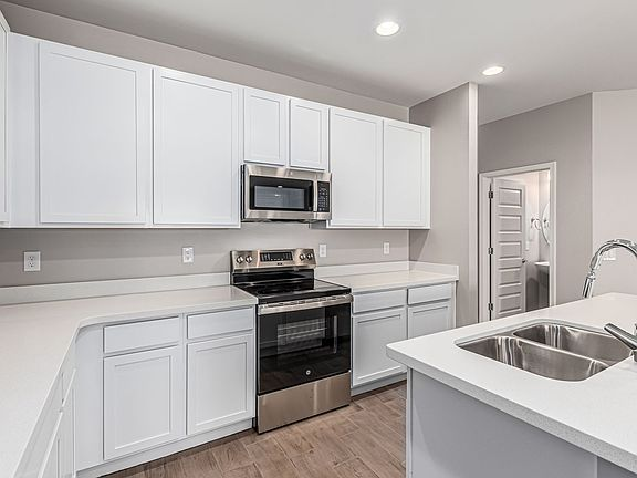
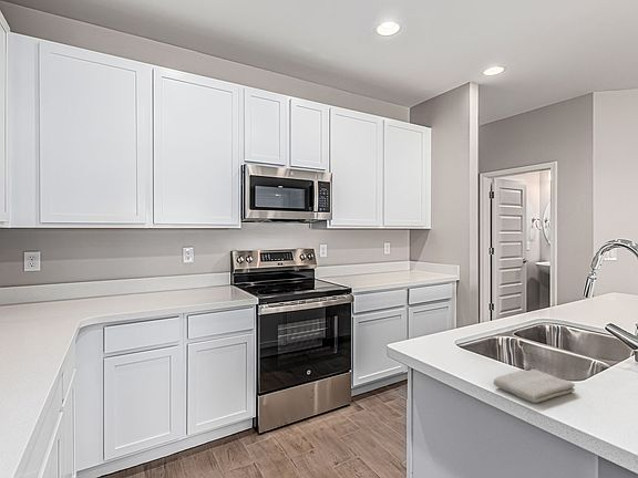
+ washcloth (534, 384)
